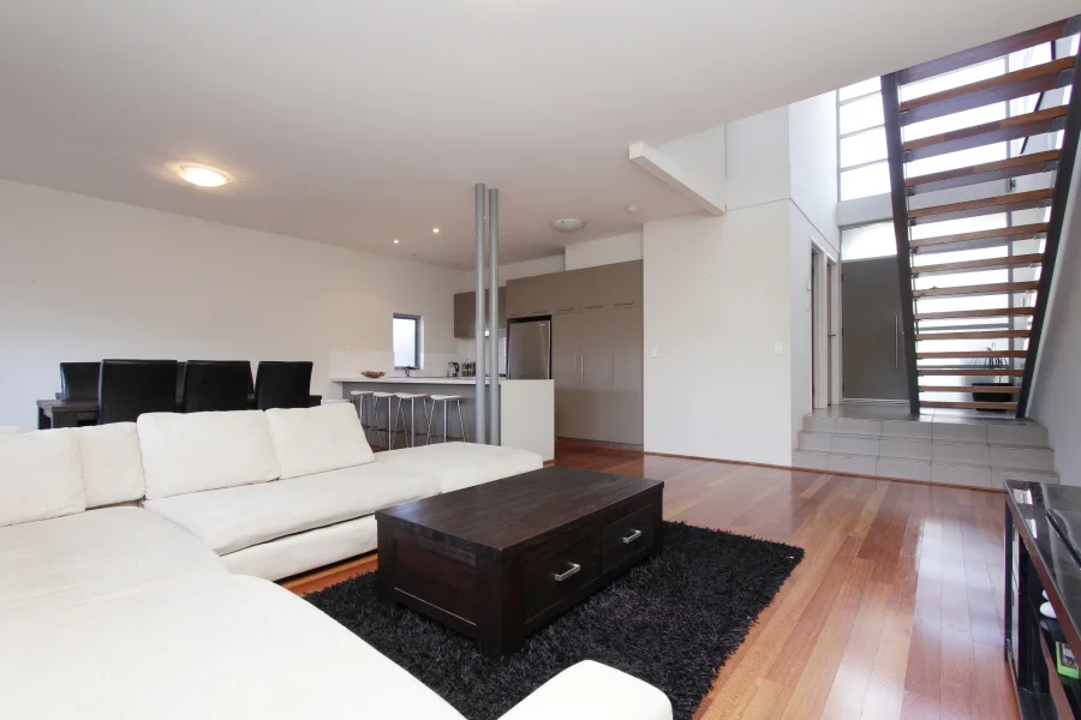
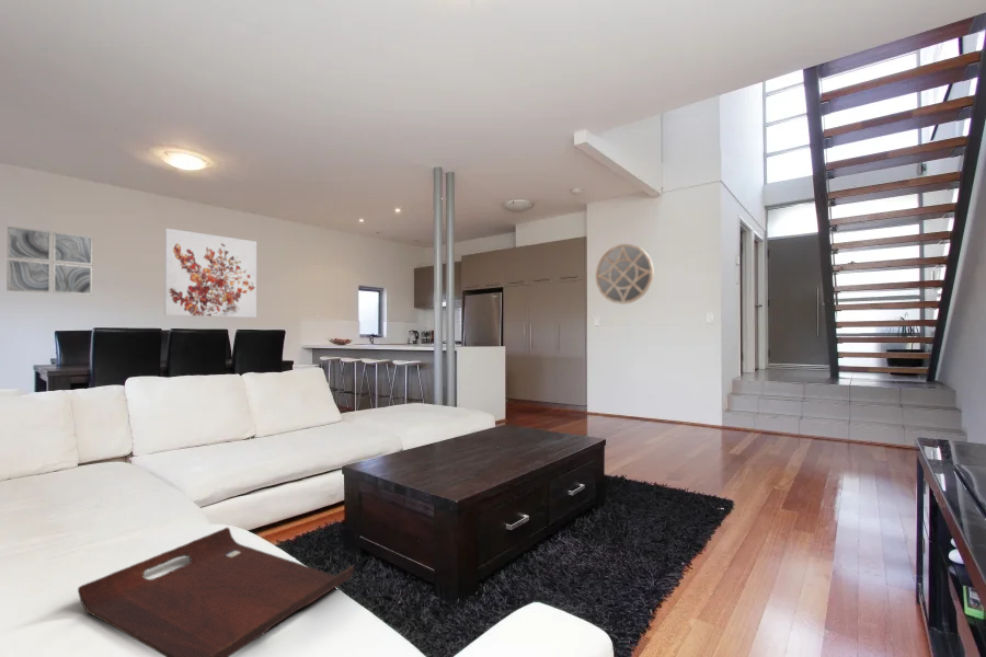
+ serving tray (221, 585)
+ wall art (214, 276)
+ wall art (53, 263)
+ home mirror (623, 274)
